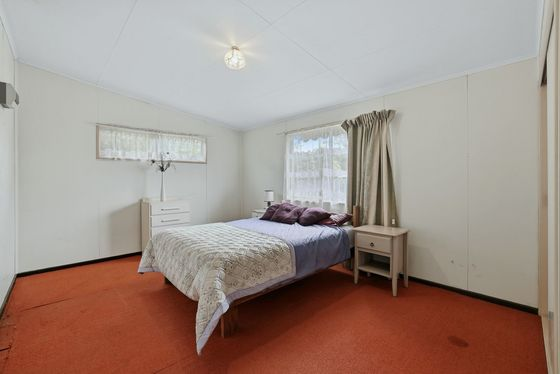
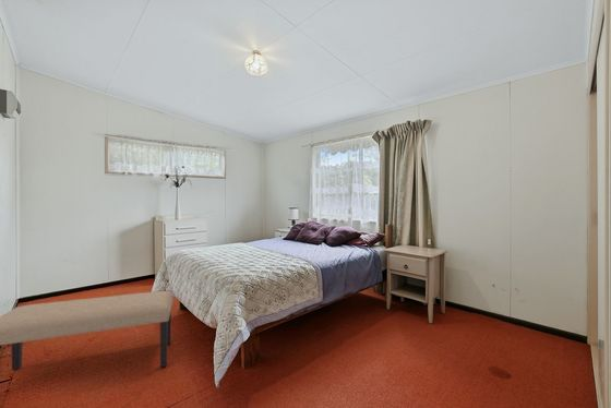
+ bench (91, 332)
